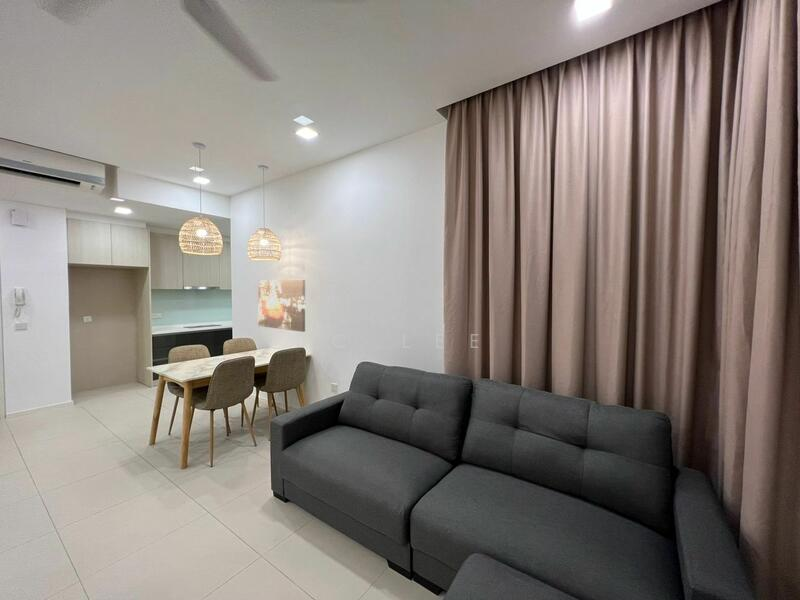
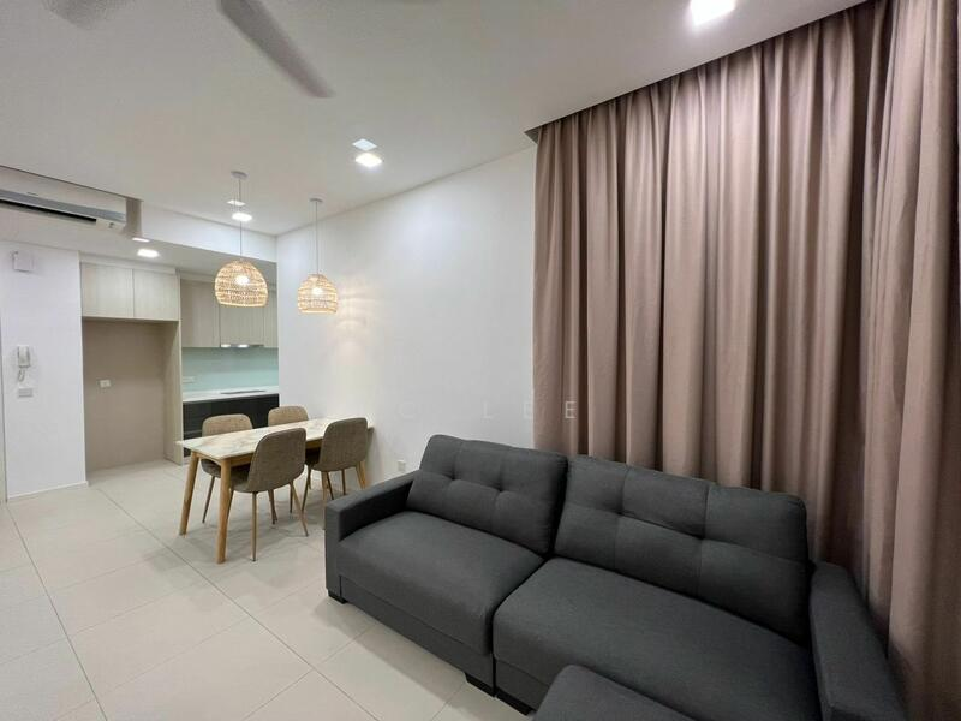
- wall art (280, 304)
